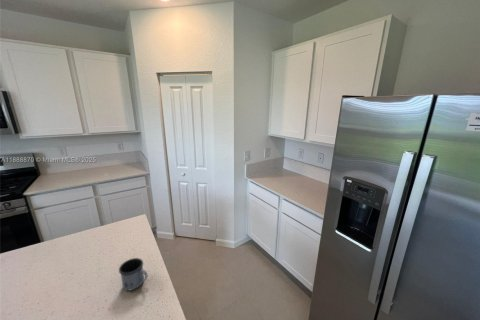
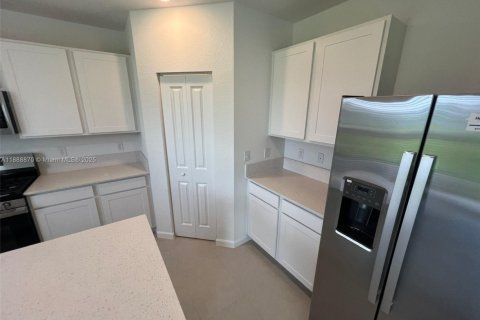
- mug (135, 275)
